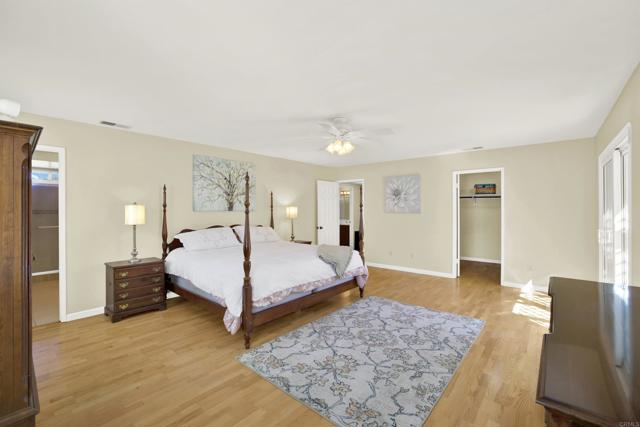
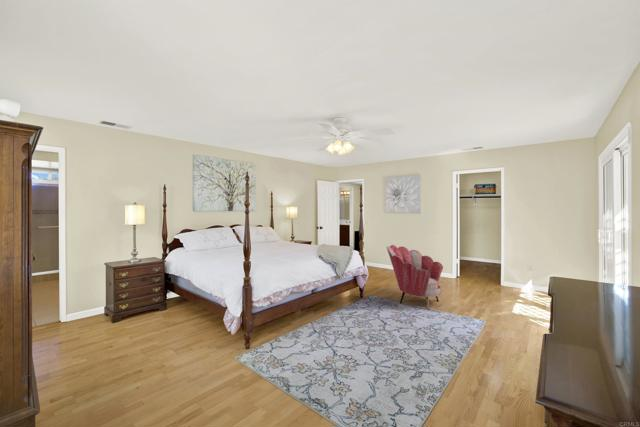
+ armchair (417, 274)
